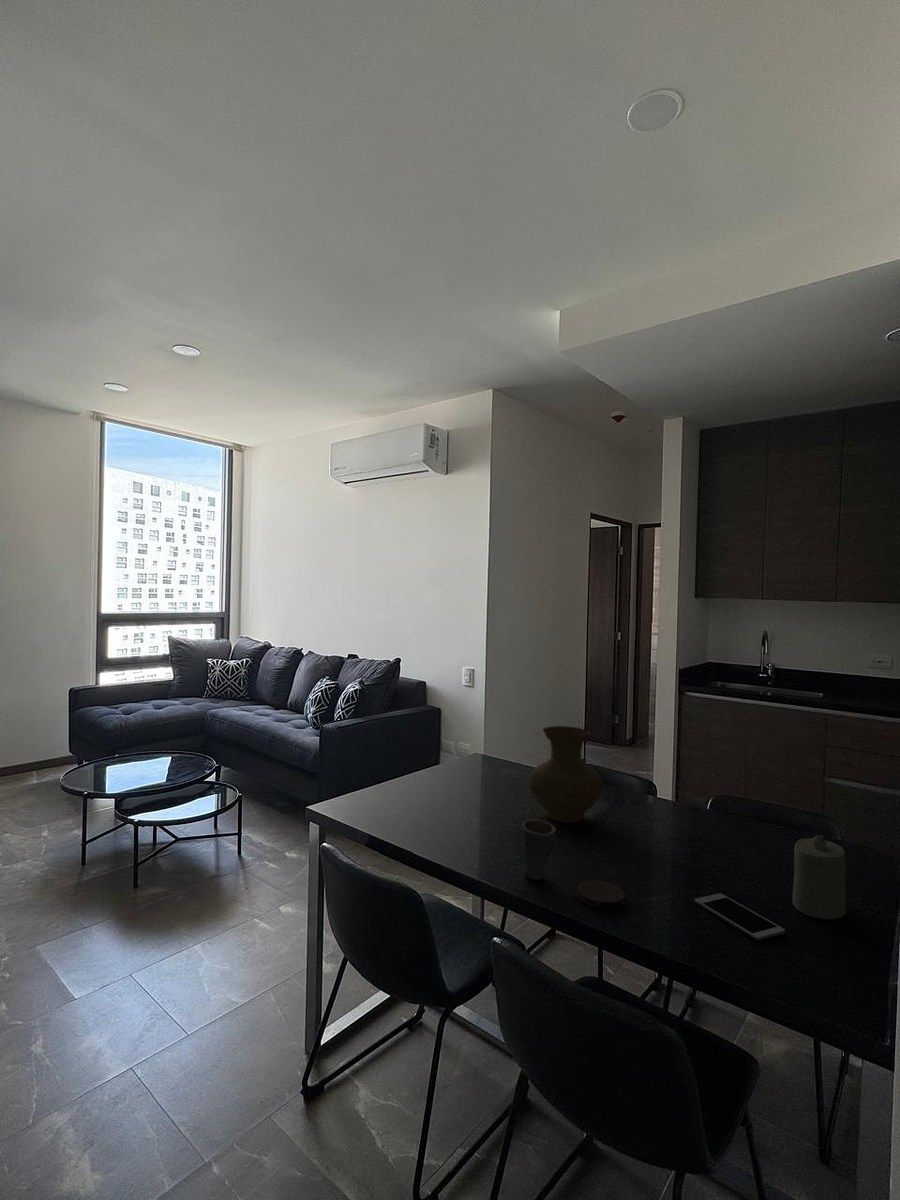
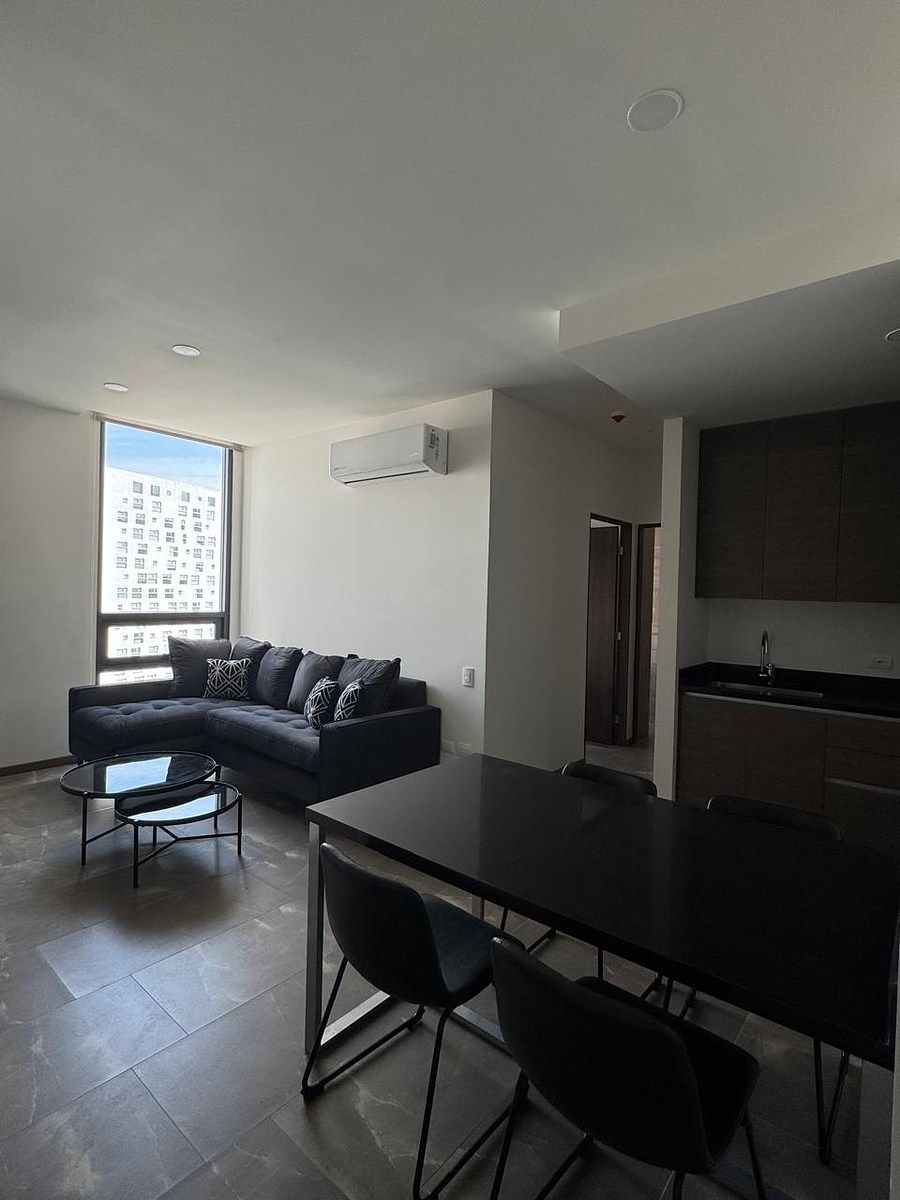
- cup (538, 851)
- cell phone (737, 915)
- vase (565, 773)
- candle (819, 871)
- coaster (600, 893)
